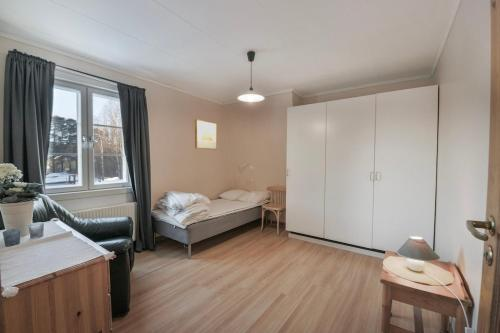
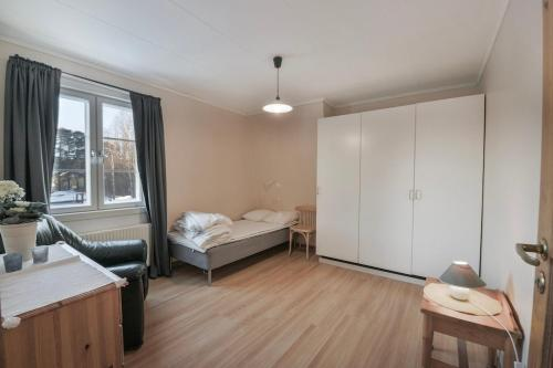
- wall art (206, 135)
